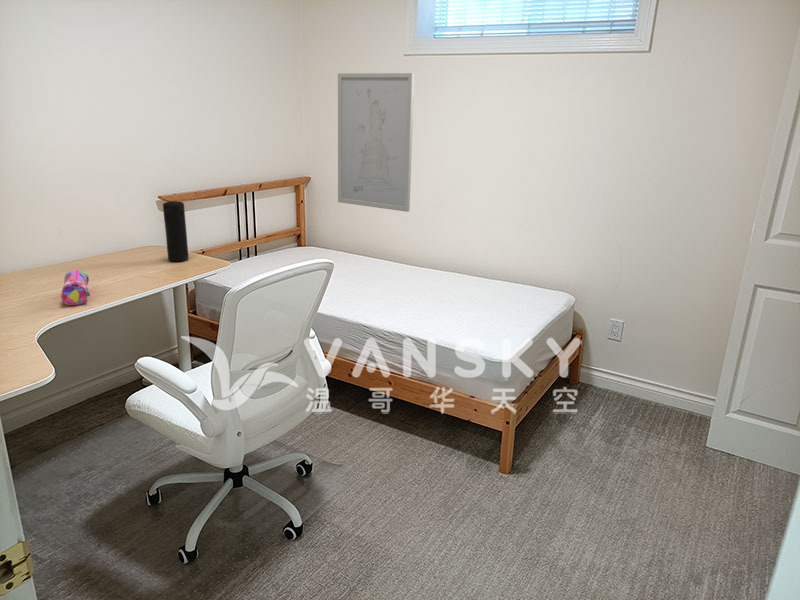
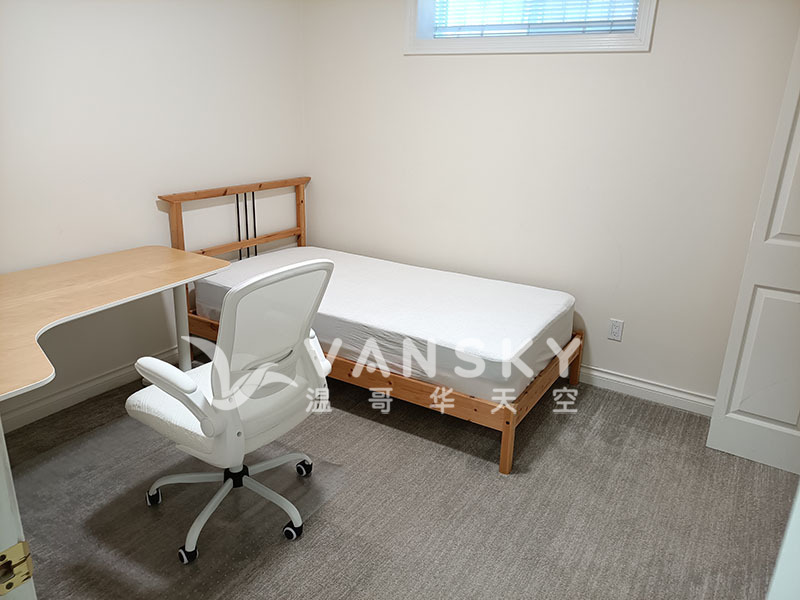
- wall art (373, 142)
- speaker (175, 231)
- pencil case (75, 286)
